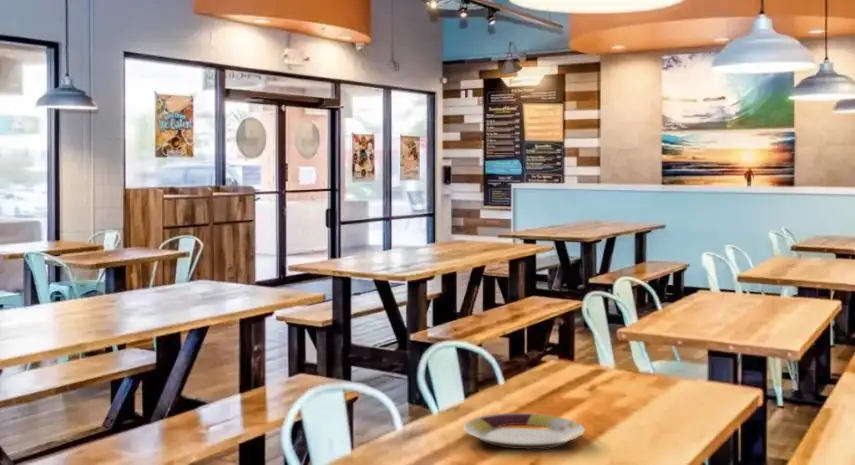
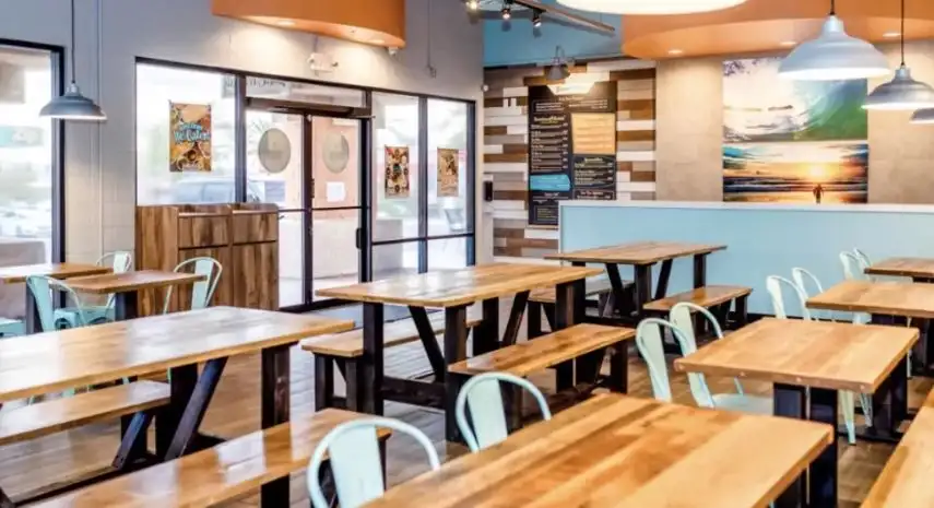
- plate (523, 432)
